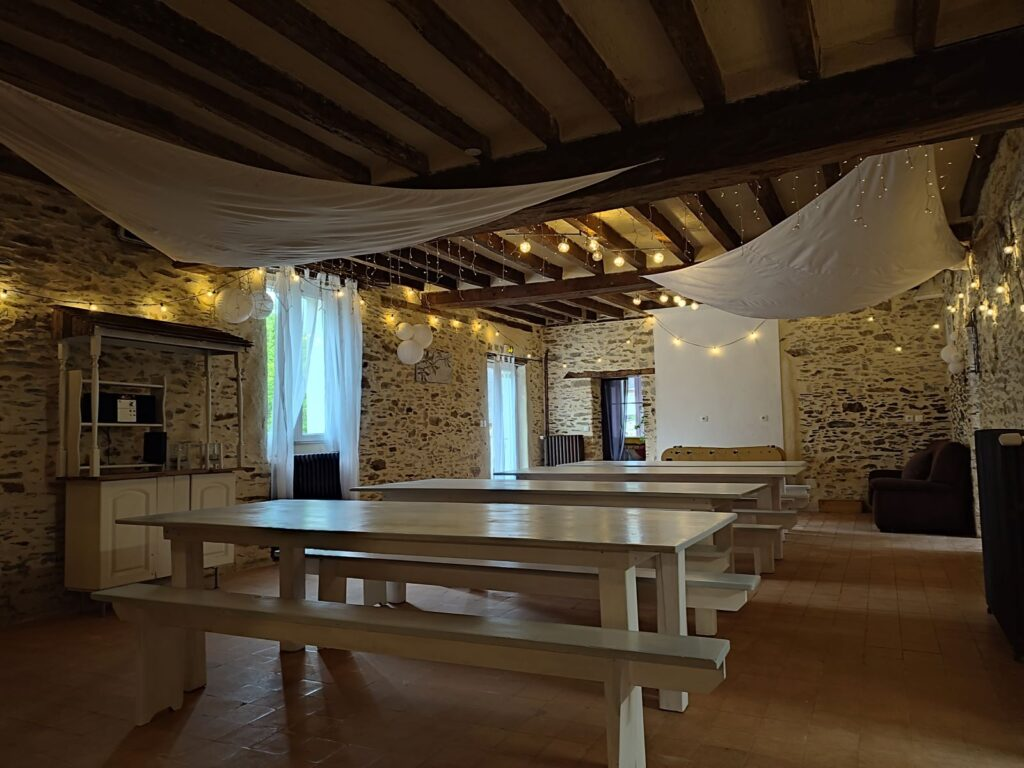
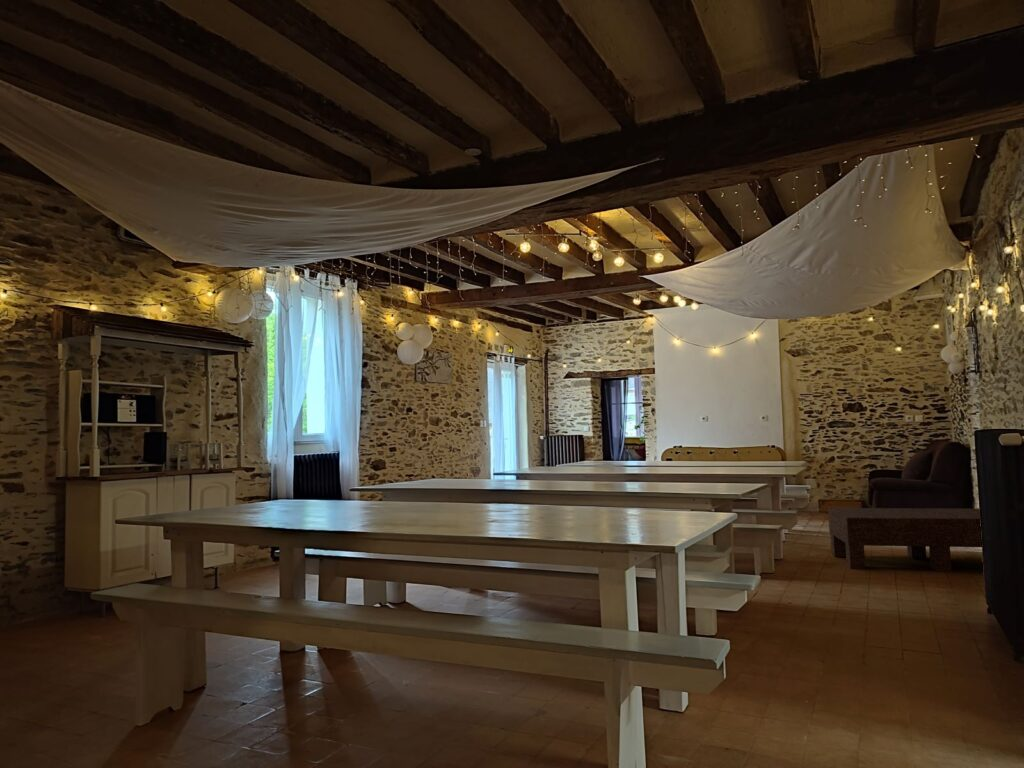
+ coffee table (926, 538)
